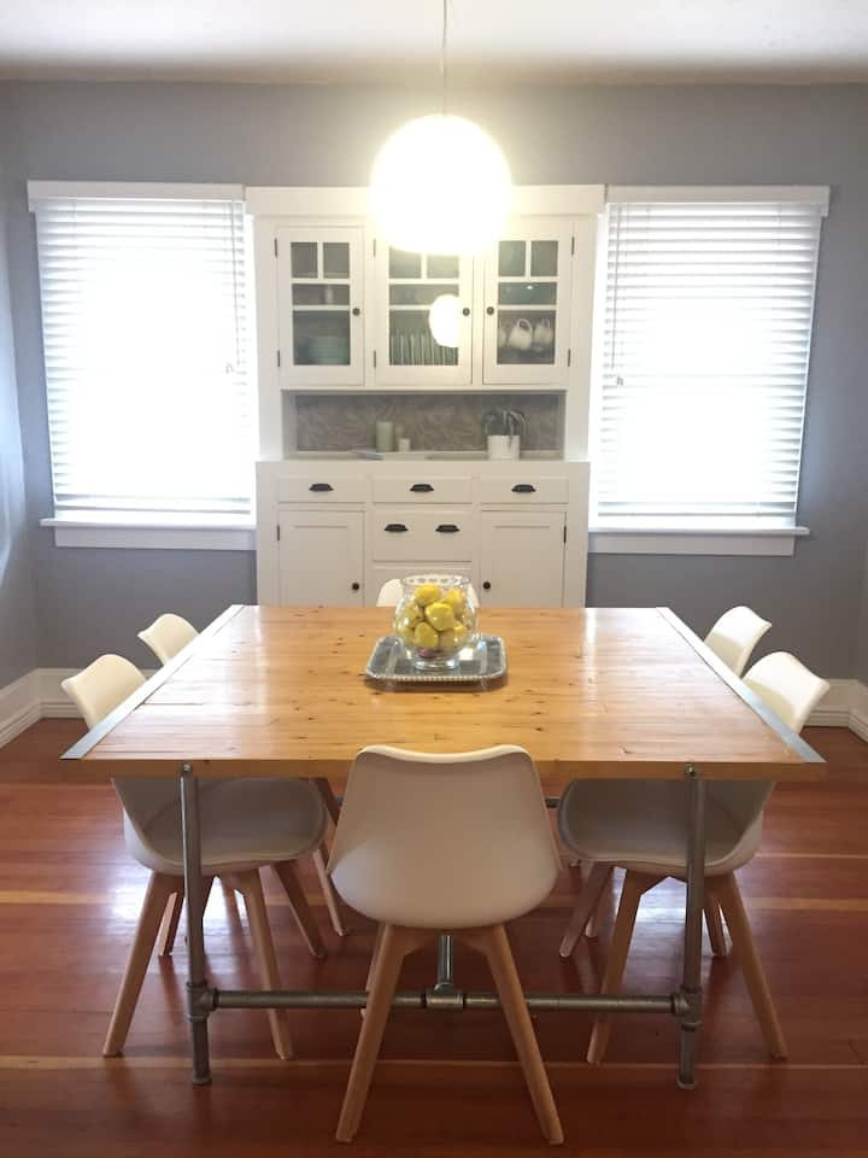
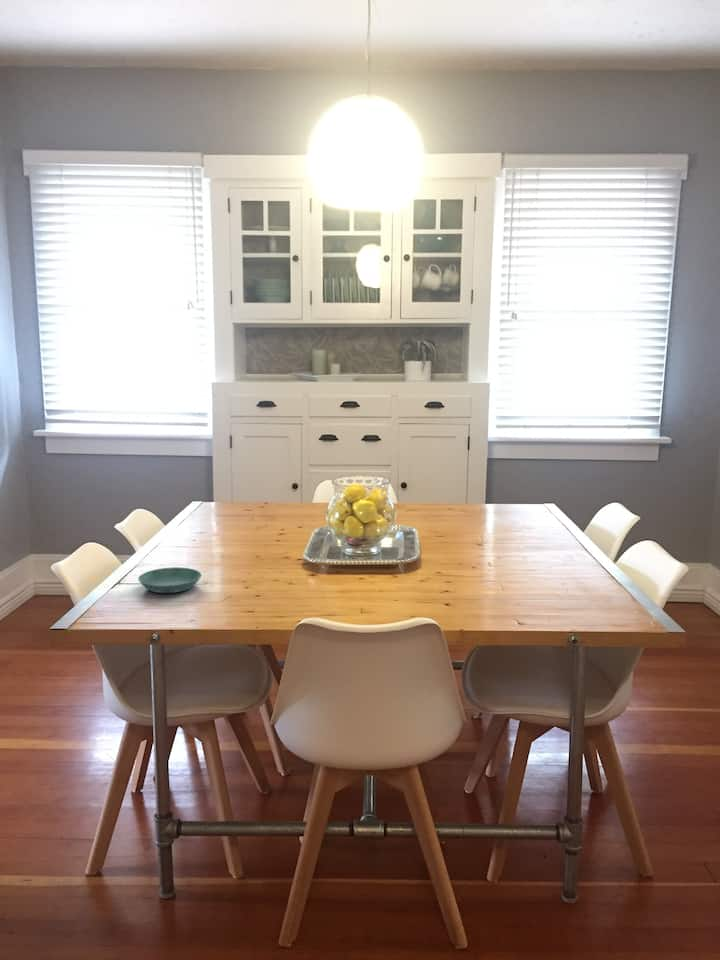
+ saucer (170, 581)
